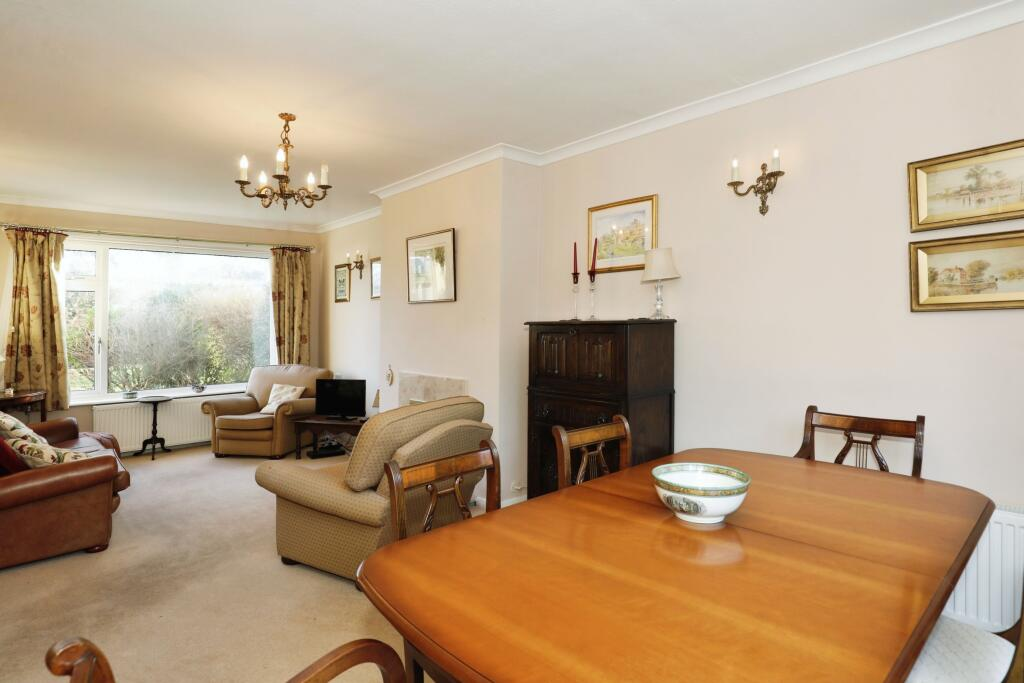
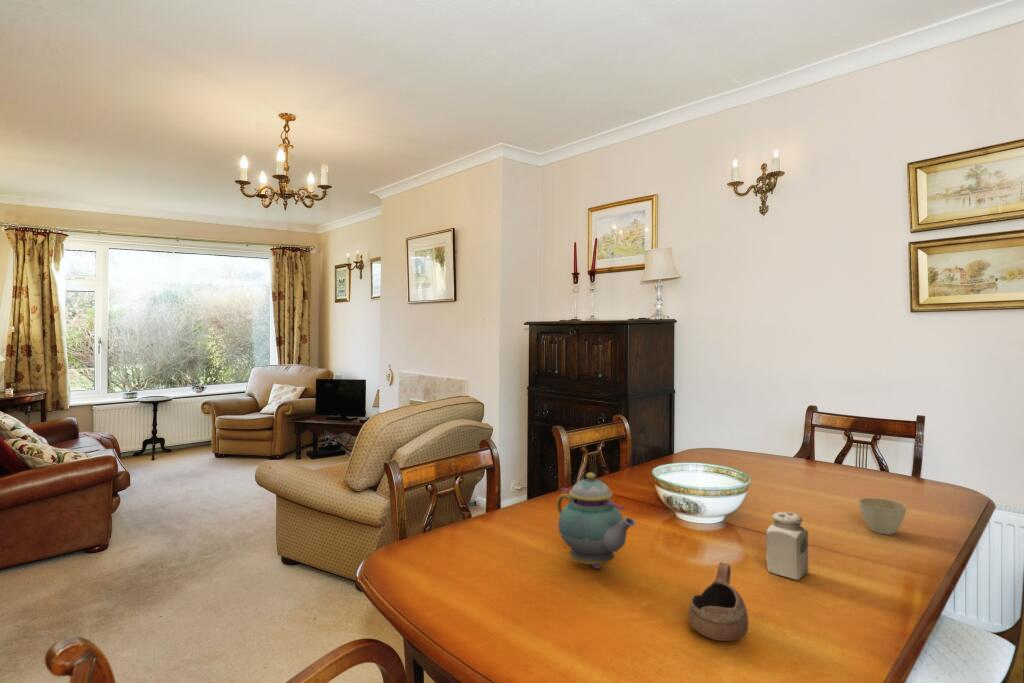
+ salt shaker (787, 542)
+ flower pot (882, 517)
+ teapot (592, 520)
+ cup (722, 602)
